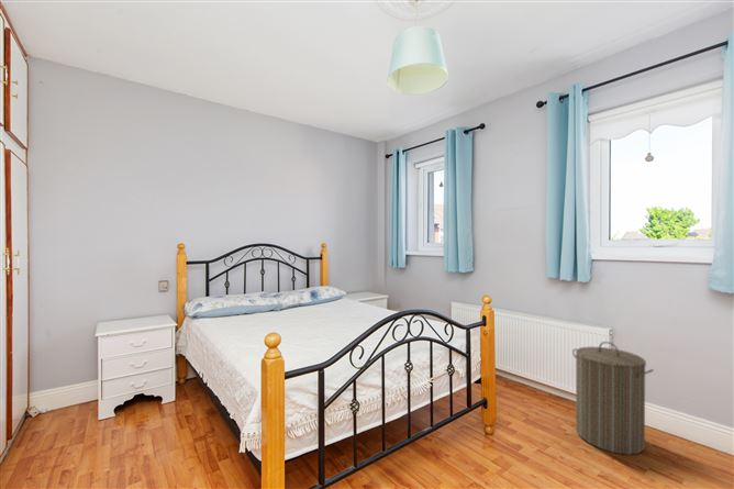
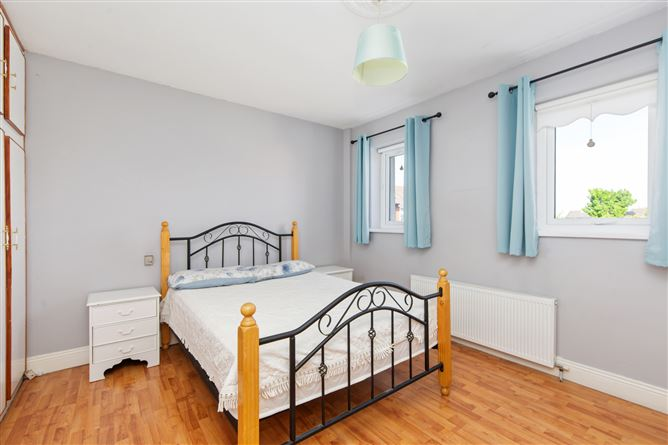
- laundry hamper (609, 389)
